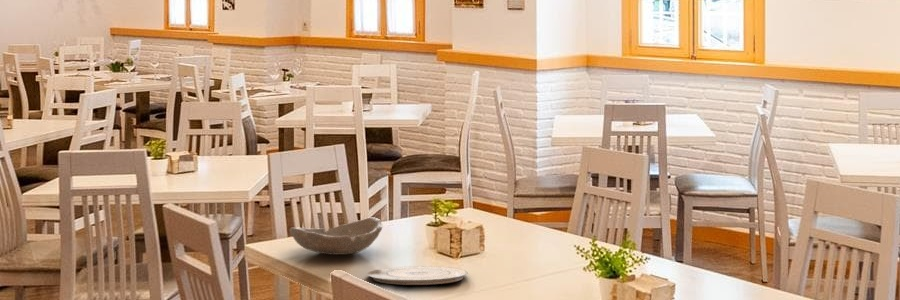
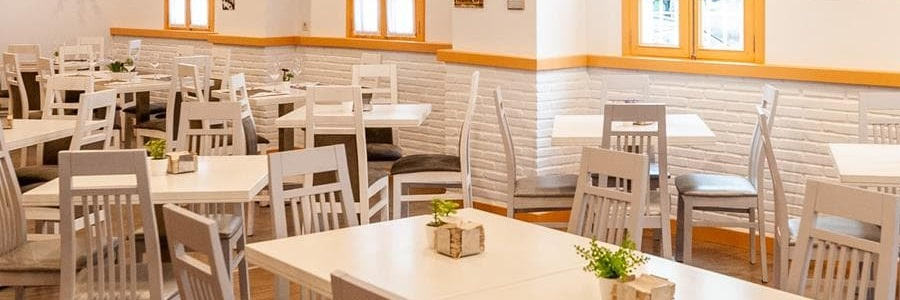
- plate (417, 275)
- bowl (336, 237)
